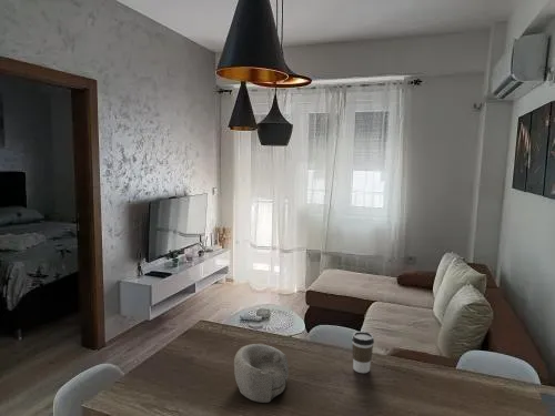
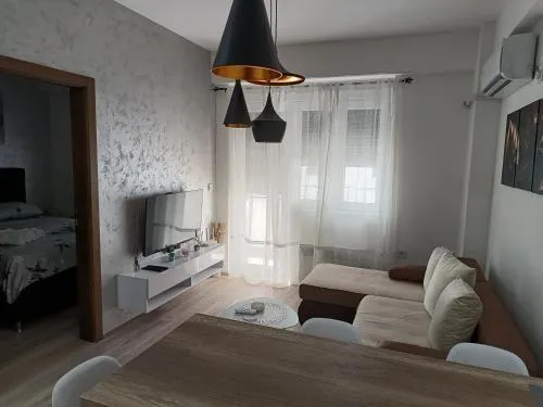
- coffee cup (362, 352)
- decorative bowl (260, 369)
